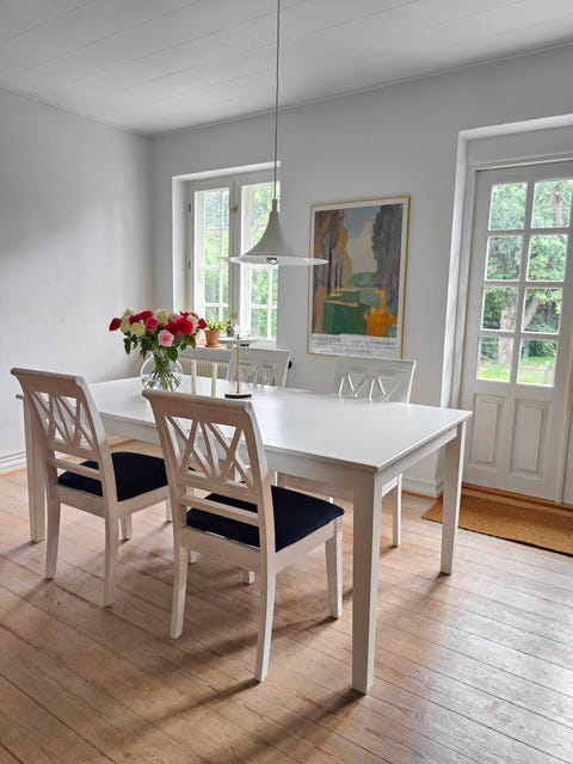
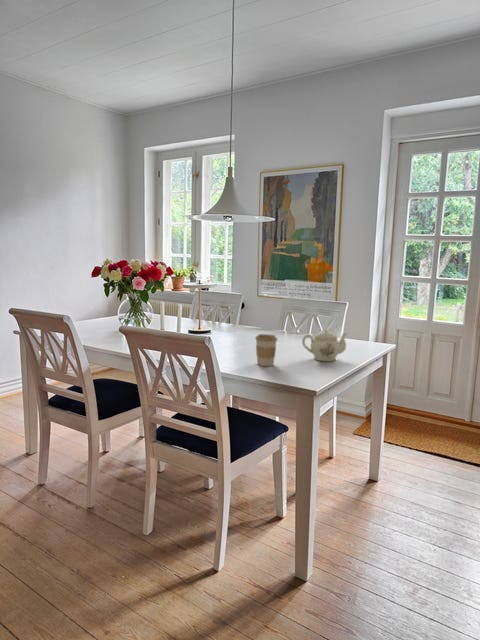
+ coffee cup (266, 349)
+ teapot (324, 344)
